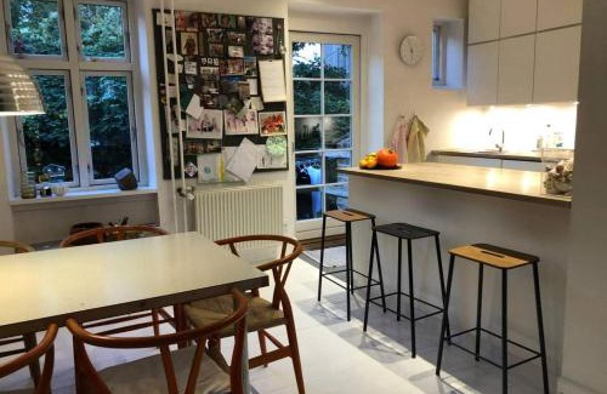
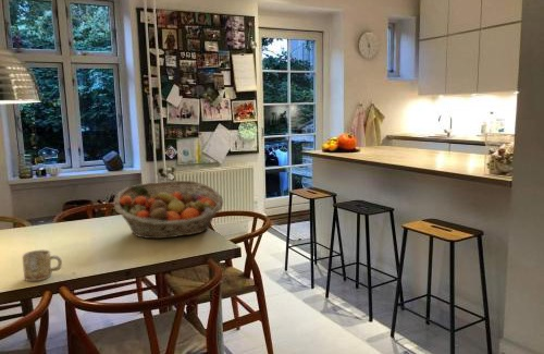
+ fruit basket (170, 207)
+ mug (42, 264)
